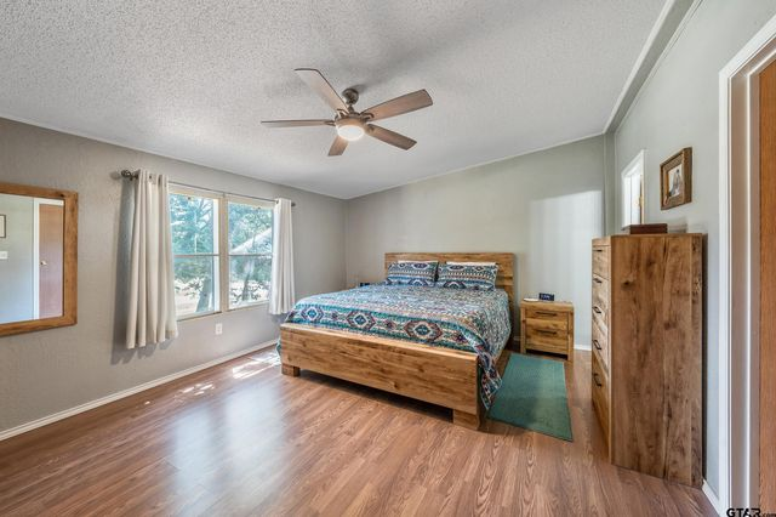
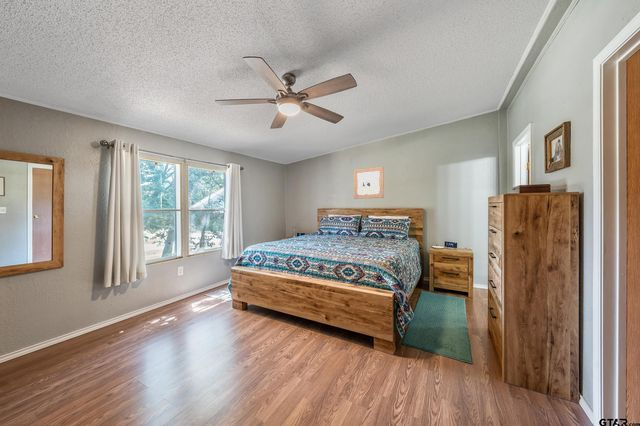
+ wall art (368, 183)
